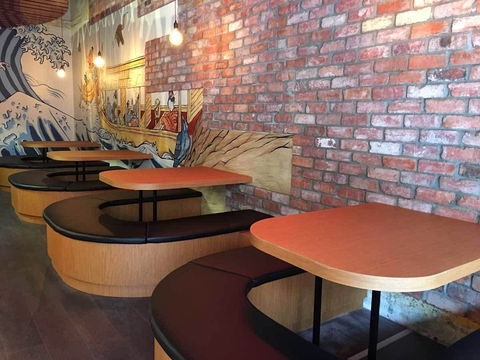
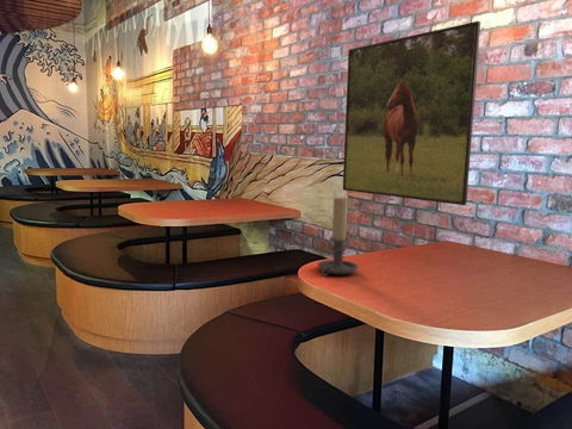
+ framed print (400, 118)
+ candle holder (336, 235)
